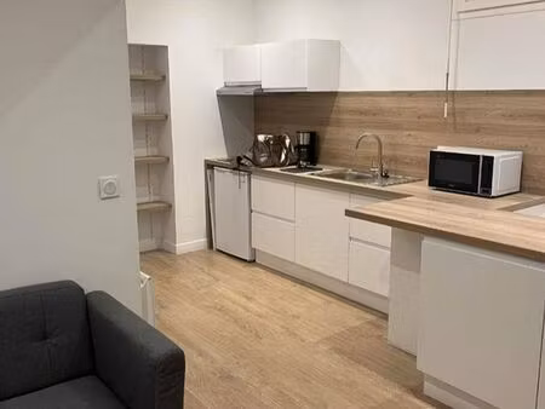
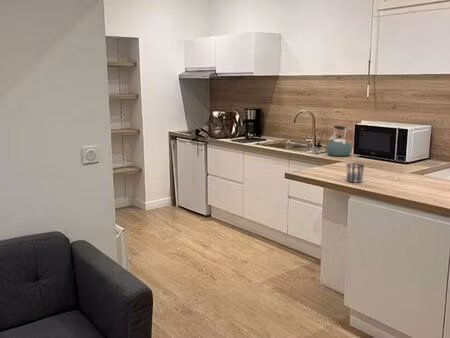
+ cup (354, 173)
+ kettle (338, 140)
